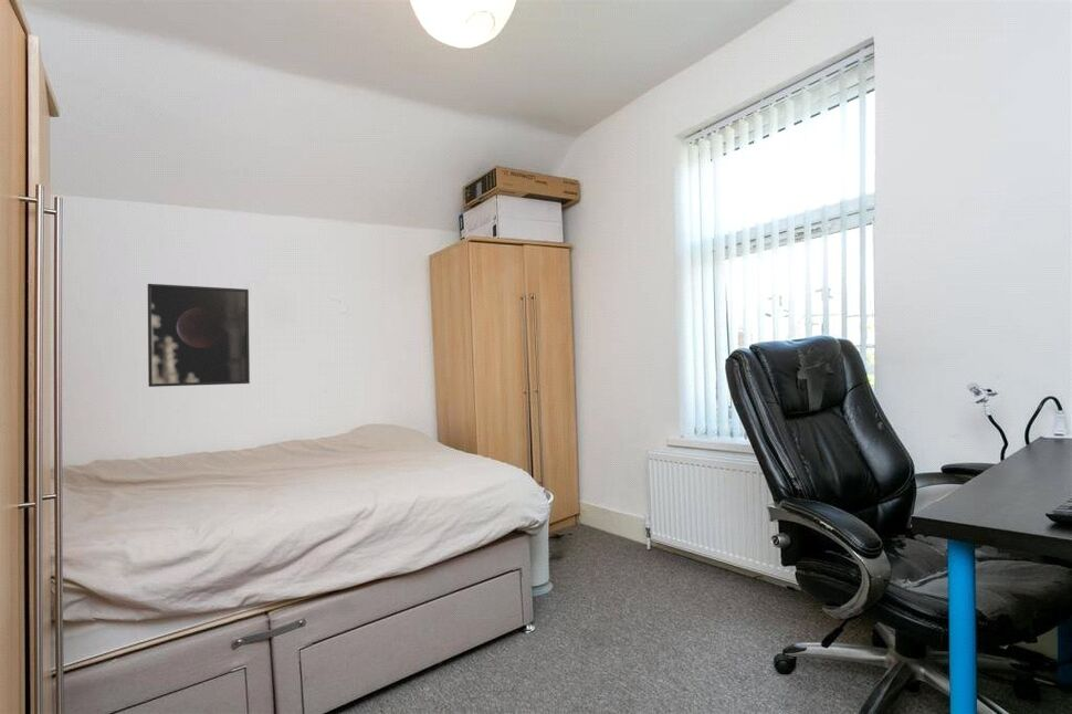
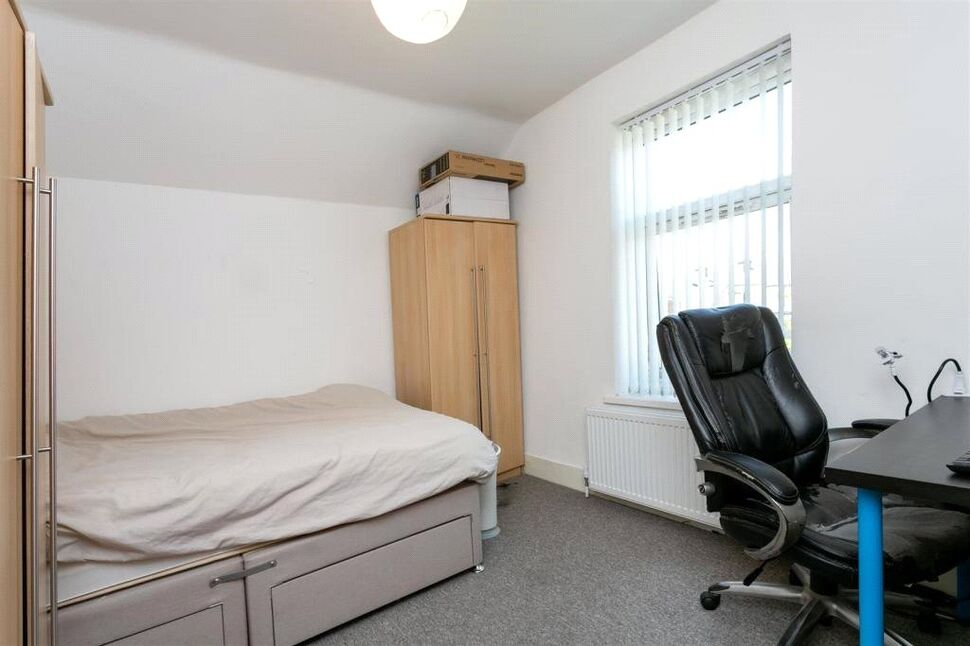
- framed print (200, 335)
